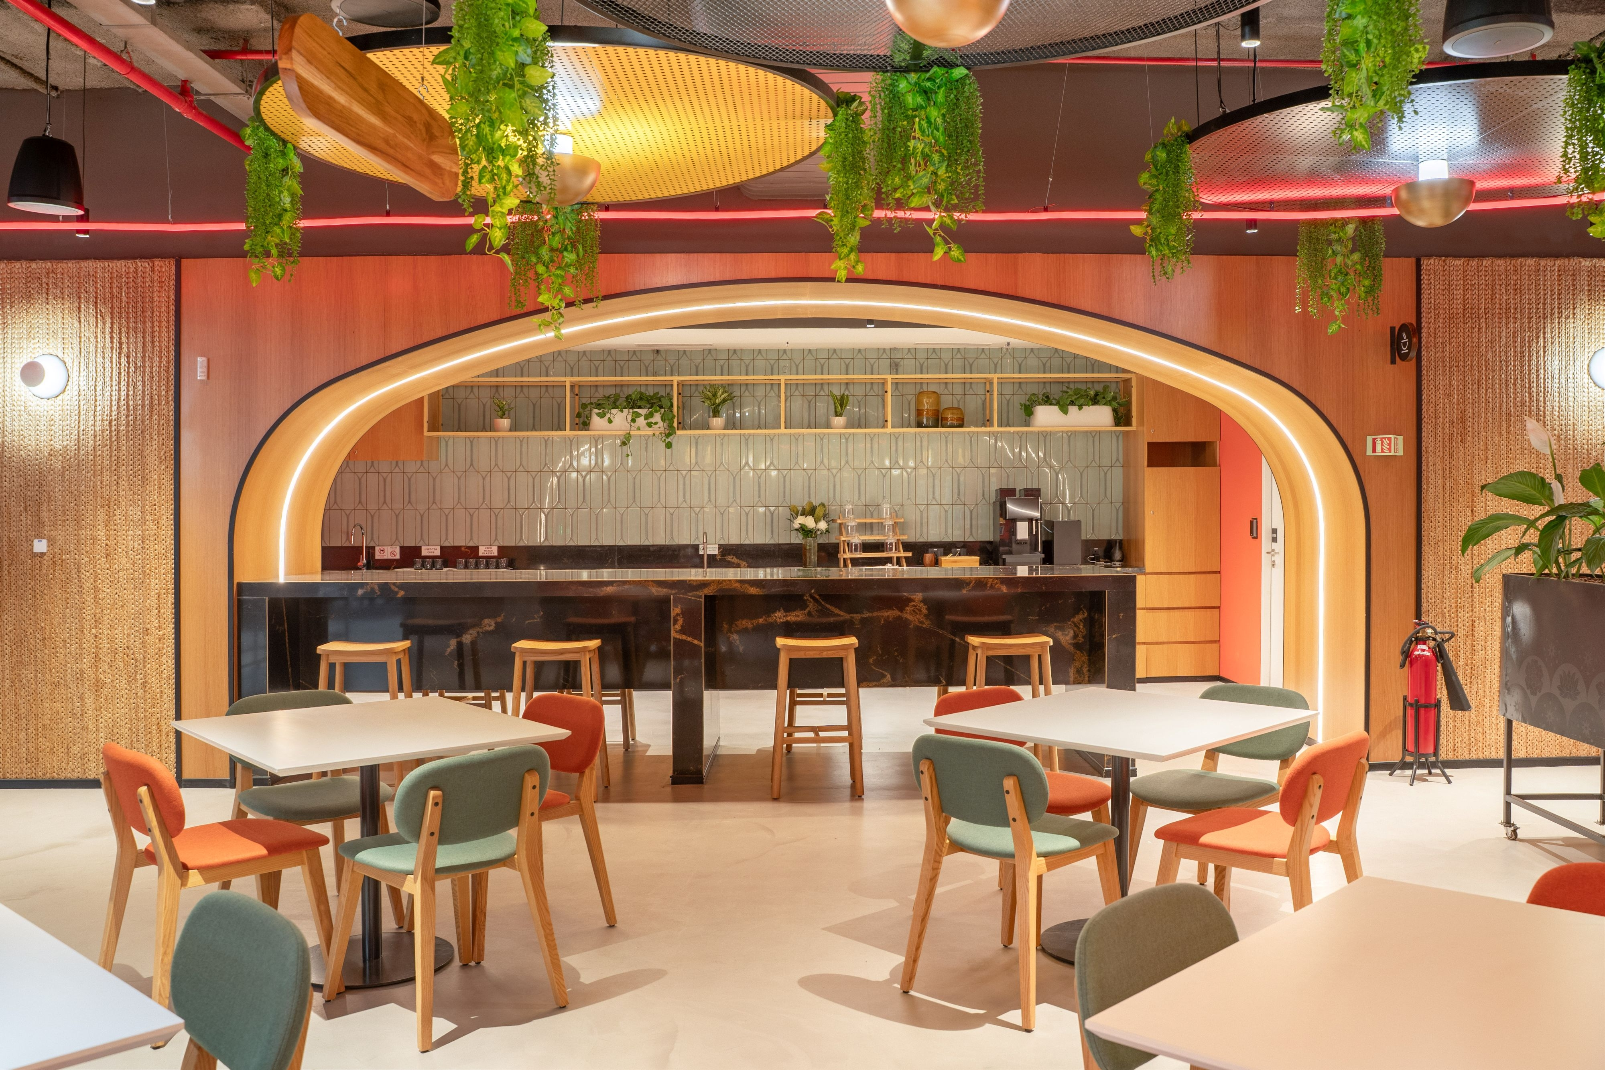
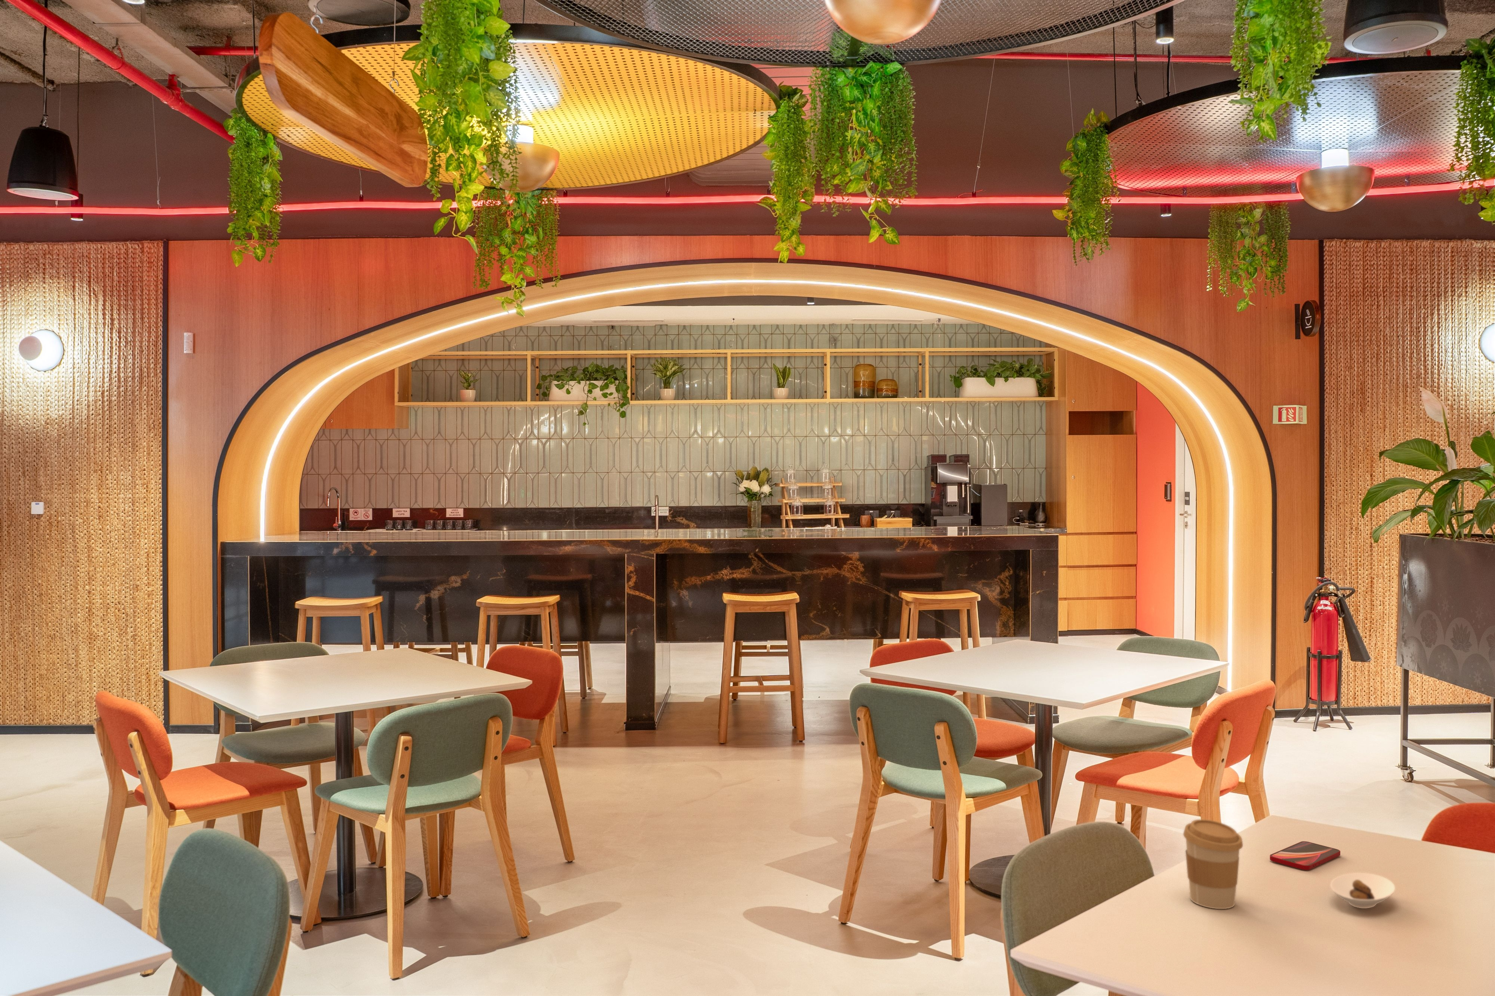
+ coffee cup (1212, 863)
+ saucer (1363, 892)
+ smartphone (1305, 855)
